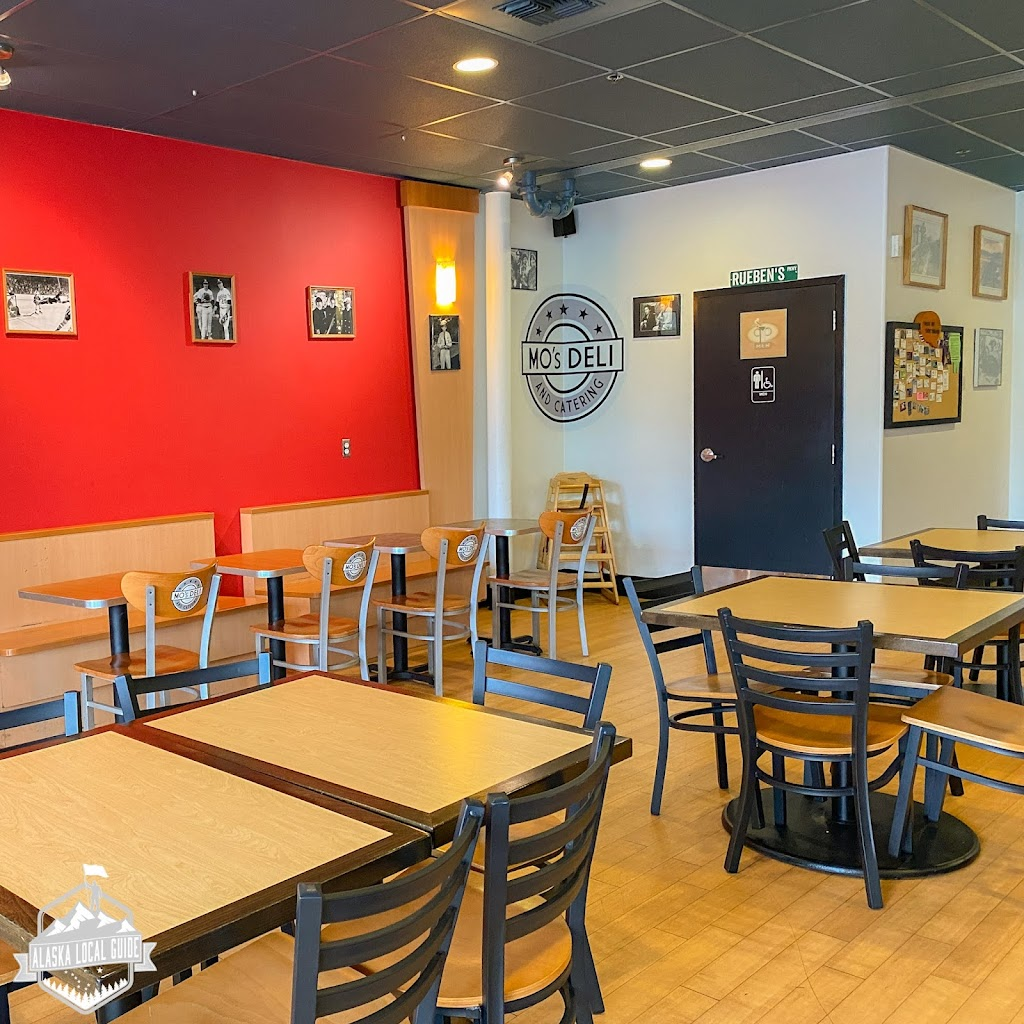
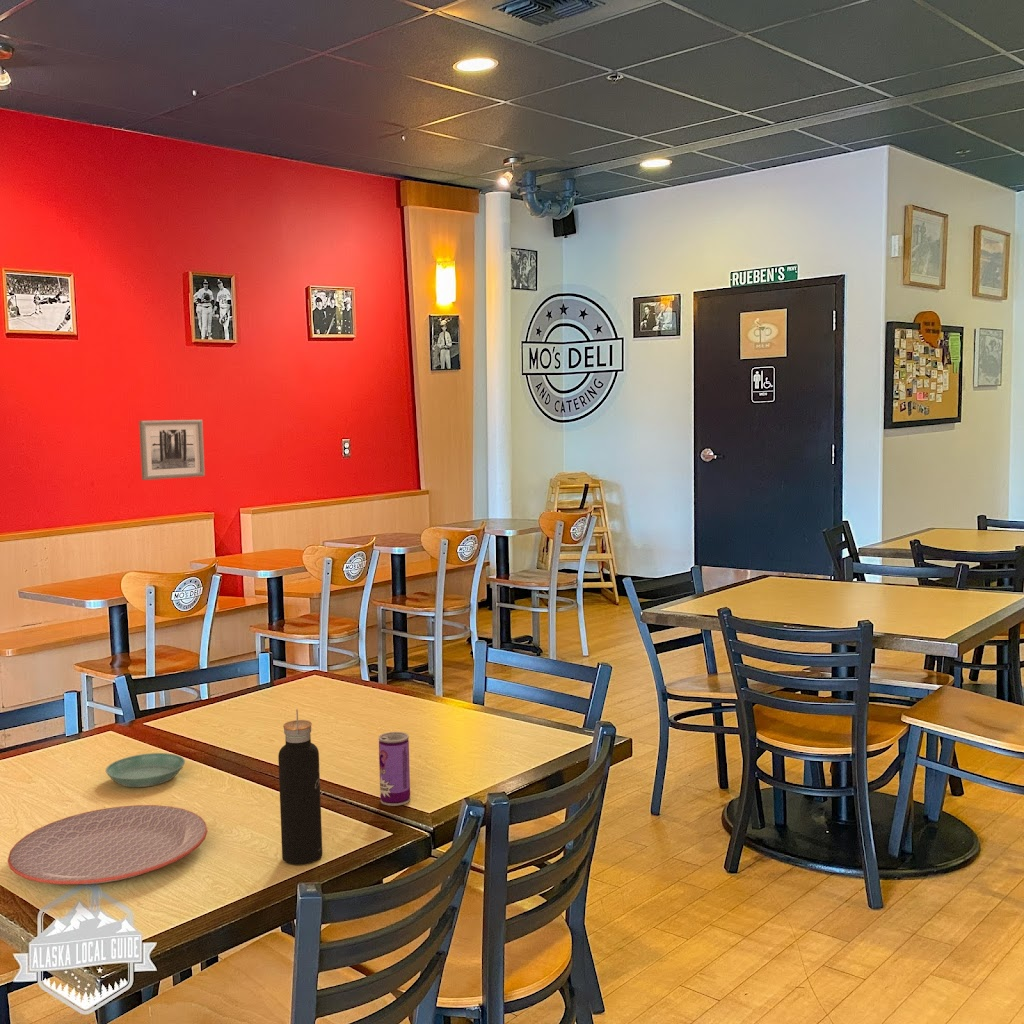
+ water bottle (299, 783)
+ saucer (146, 771)
+ wall art (172, 449)
+ plate (111, 847)
+ beverage can (394, 768)
